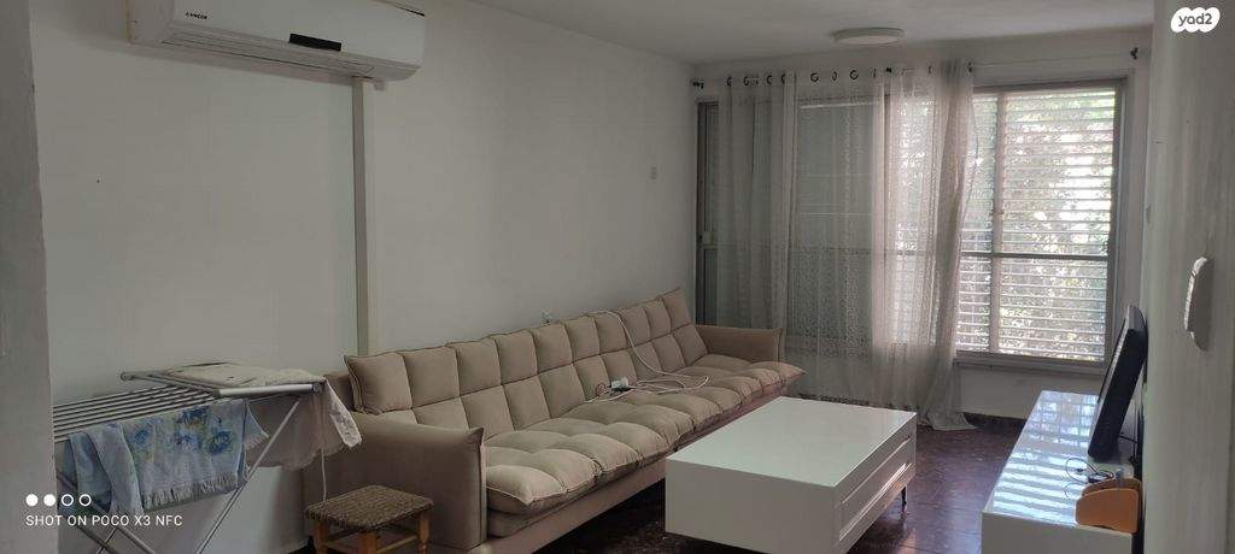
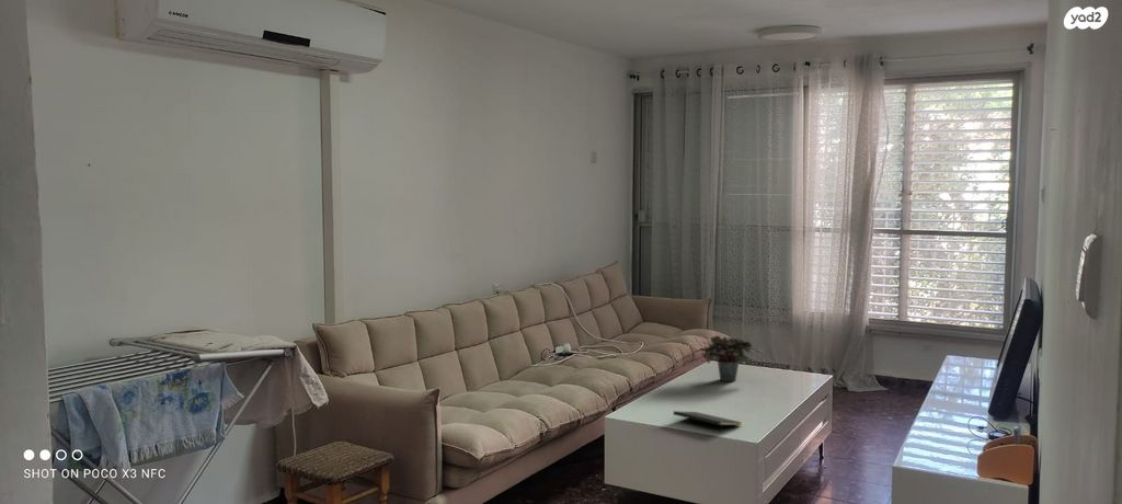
+ potted plant (729, 358)
+ notepad (707, 417)
